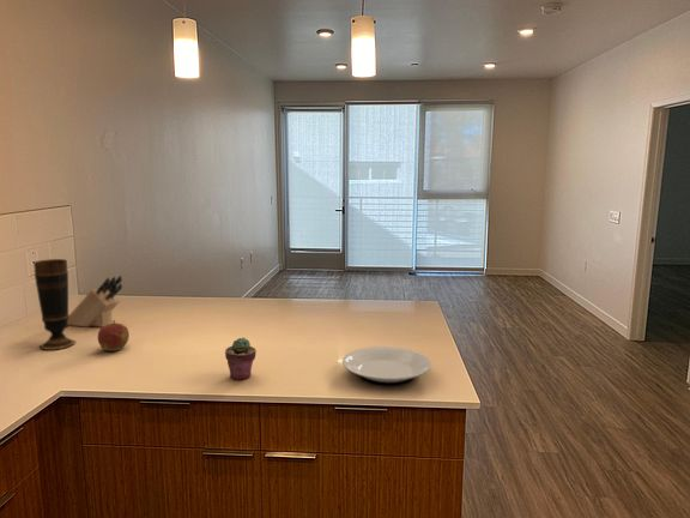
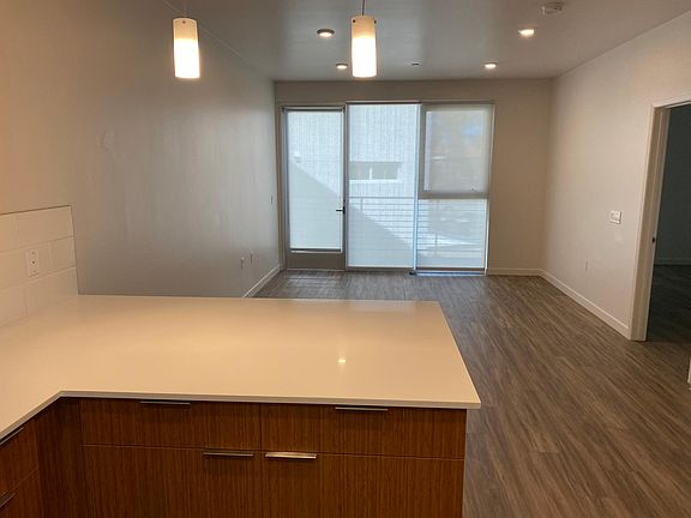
- apple (113, 335)
- potted succulent (241, 357)
- knife block (93, 299)
- plate (386, 367)
- vase (54, 303)
